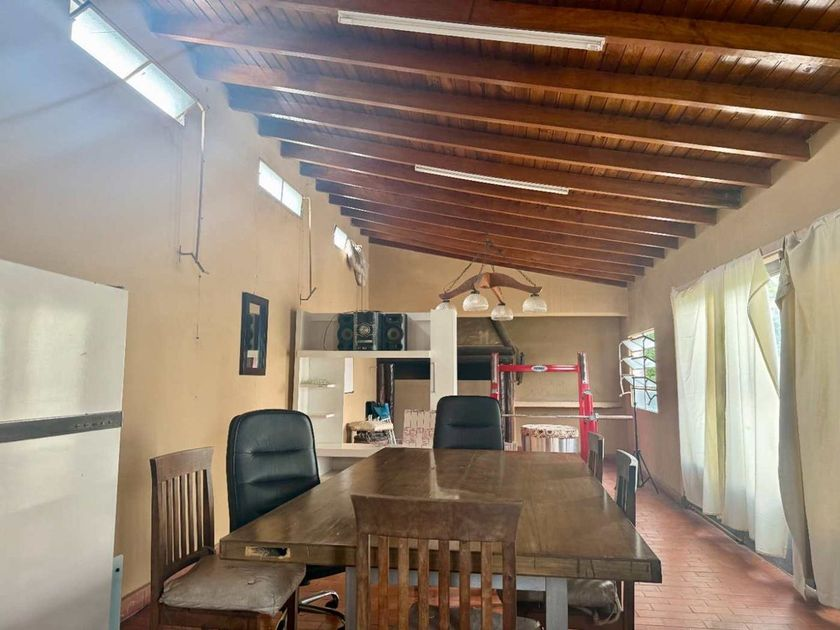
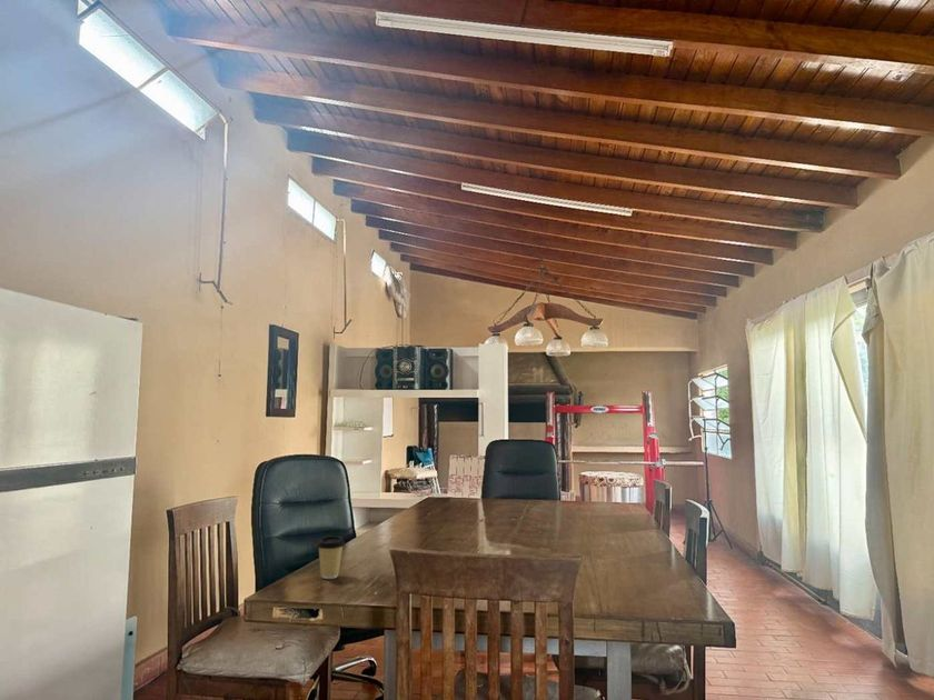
+ coffee cup (330, 557)
